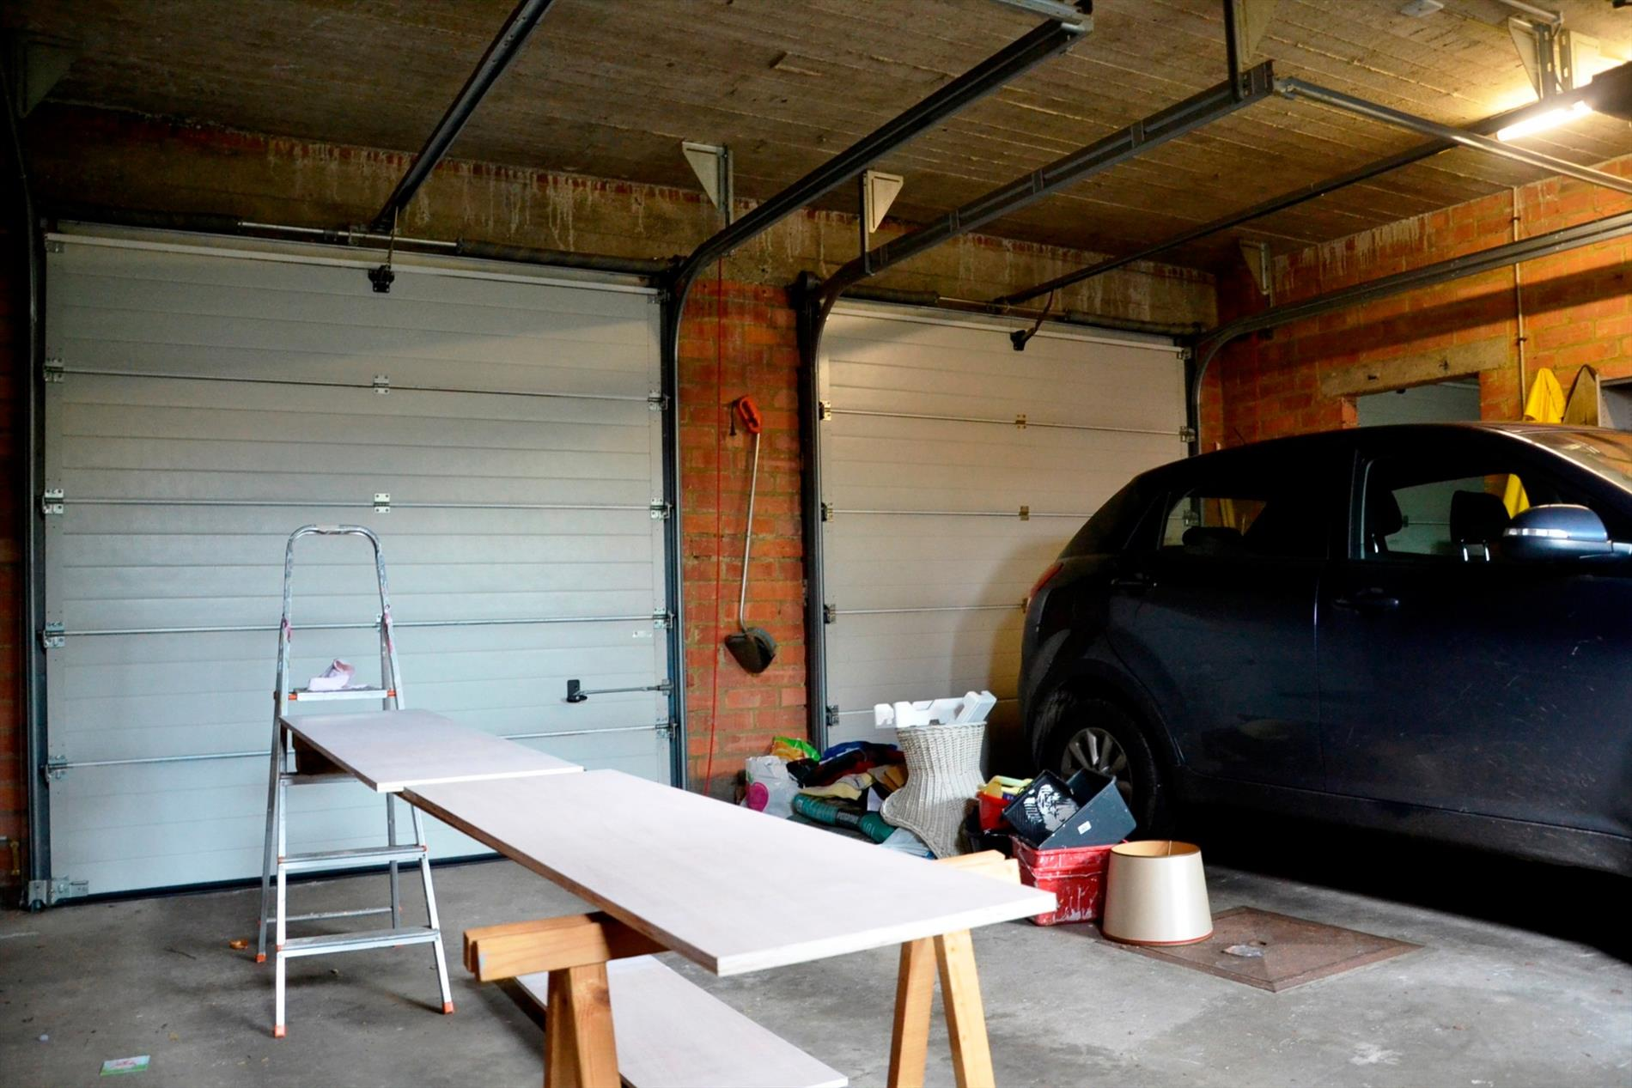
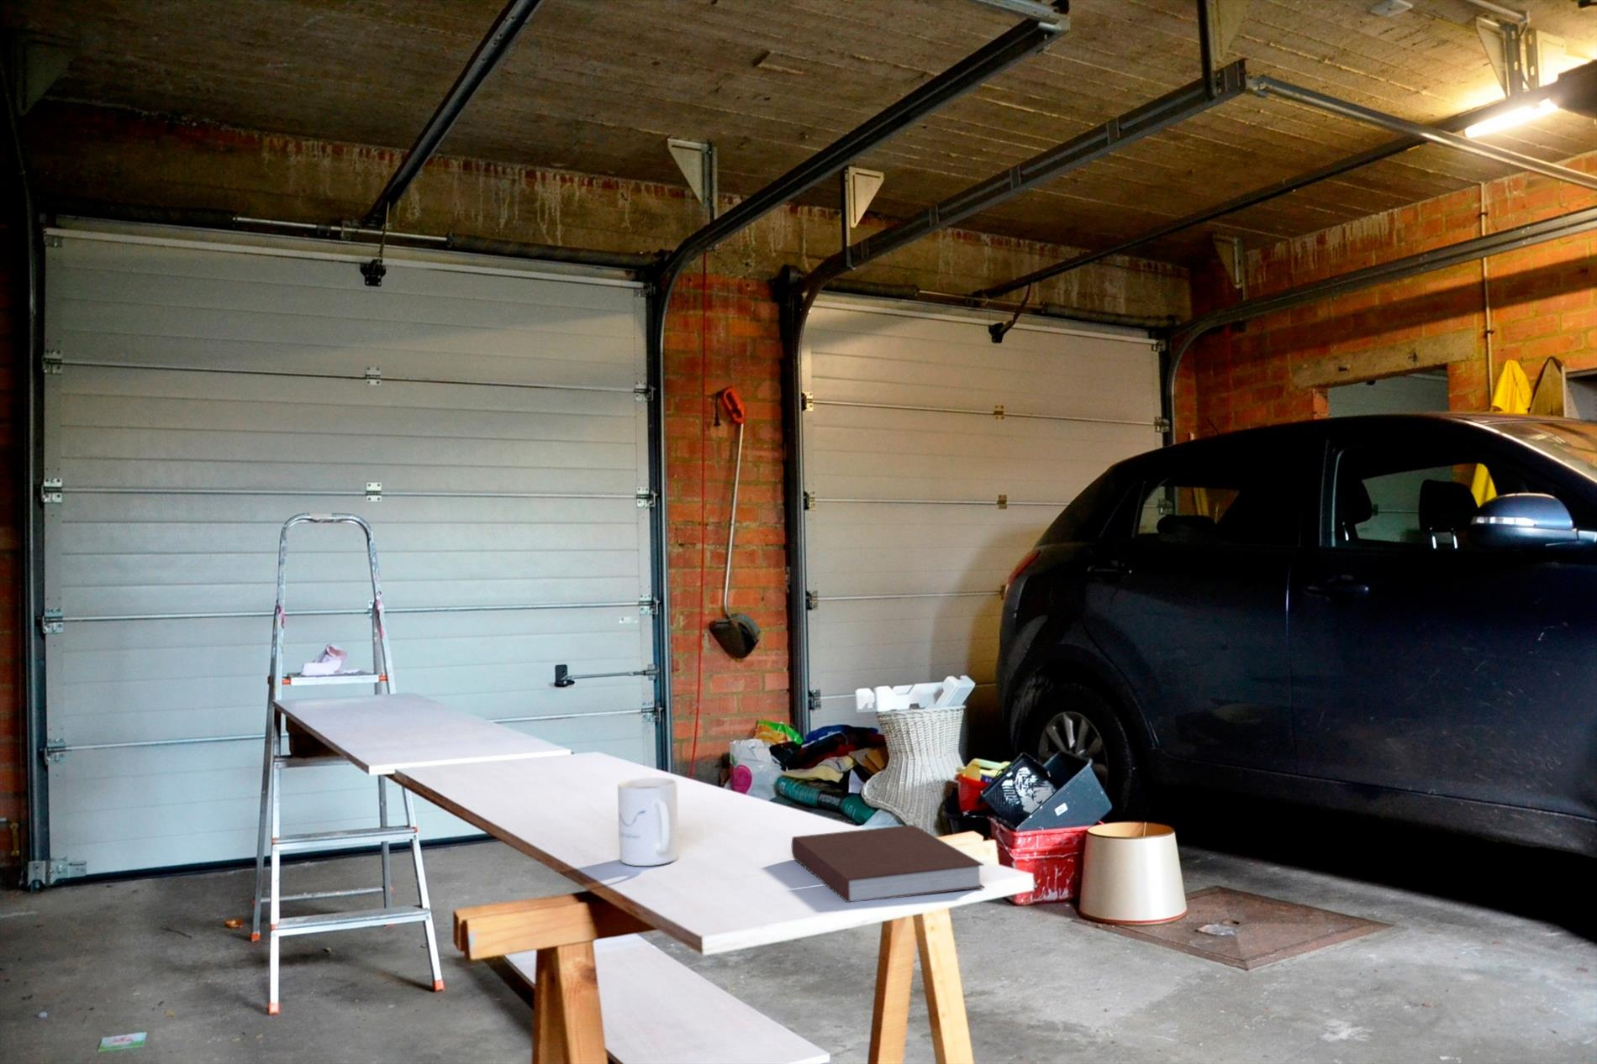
+ notebook (882, 861)
+ mug (652, 823)
